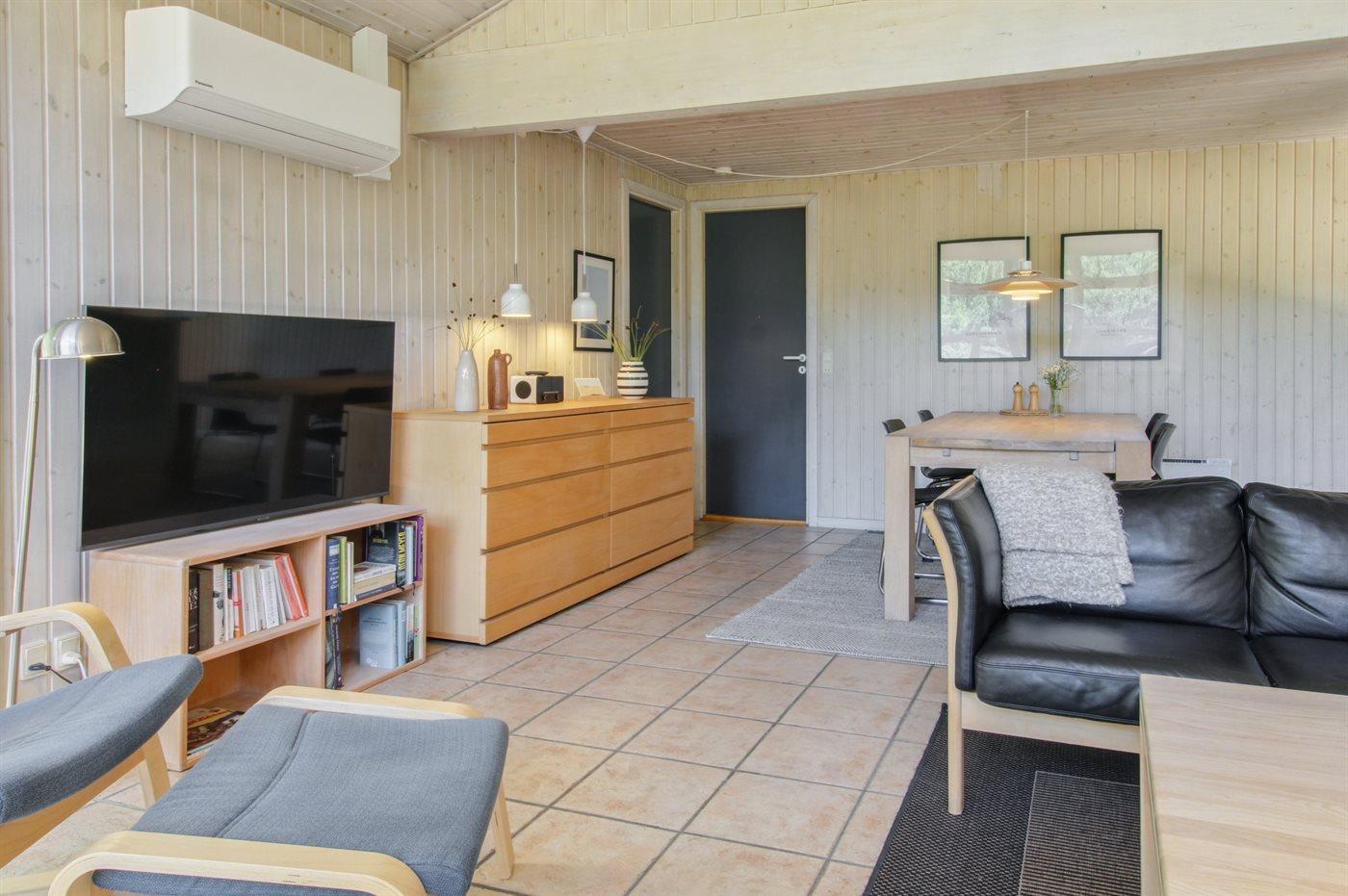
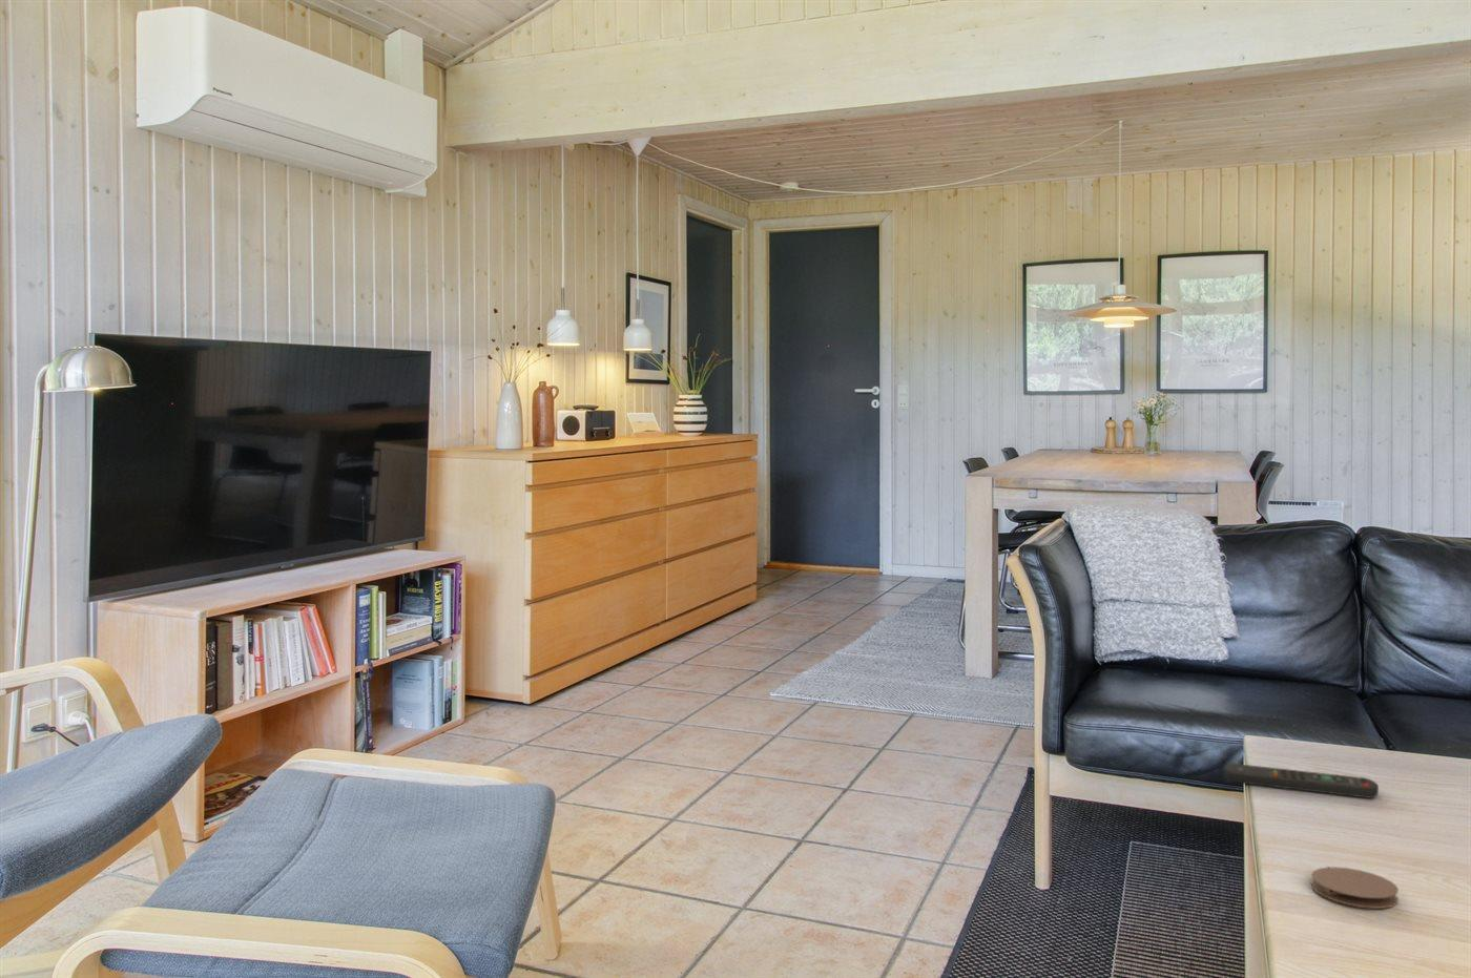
+ coaster (1353, 886)
+ remote control (1299, 779)
